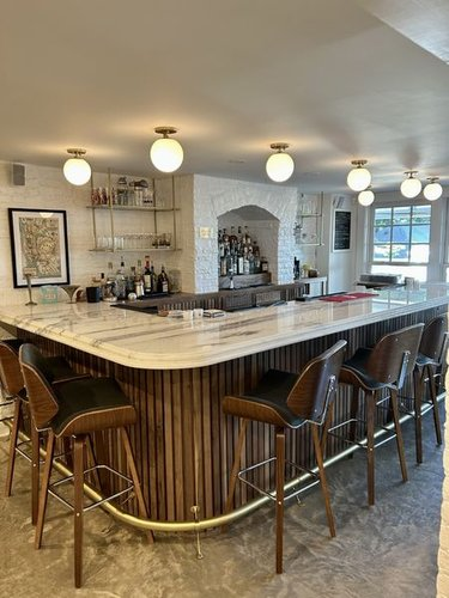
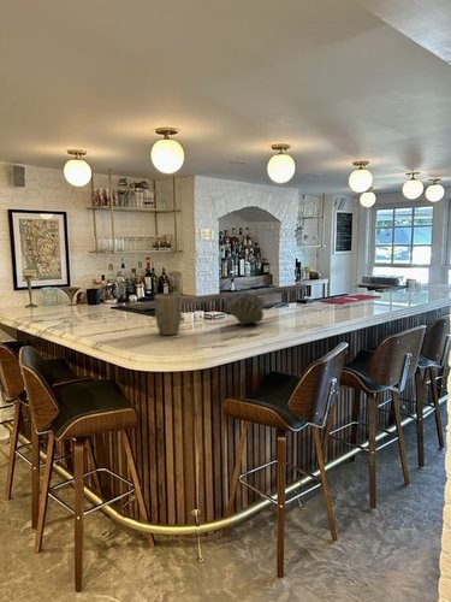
+ drum (247, 307)
+ plant pot (168, 314)
